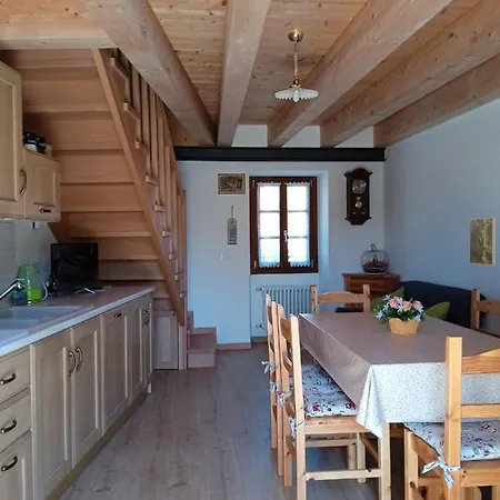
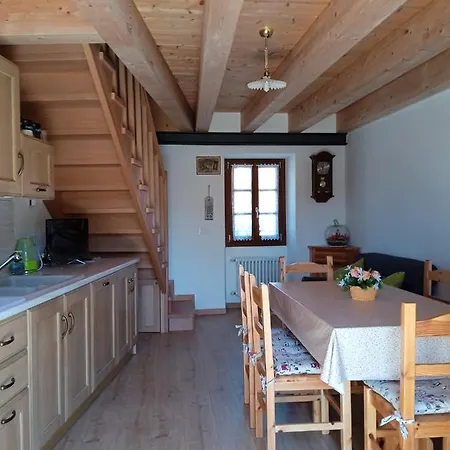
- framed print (482, 241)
